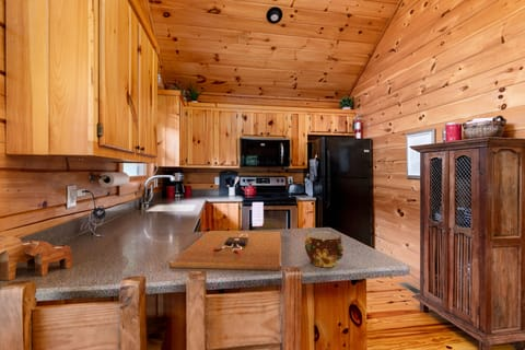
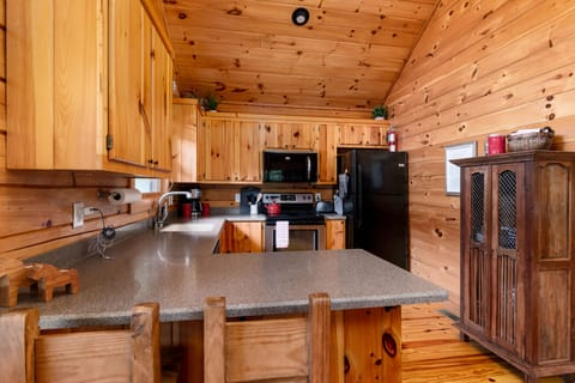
- cup (325, 249)
- cutting board (236, 243)
